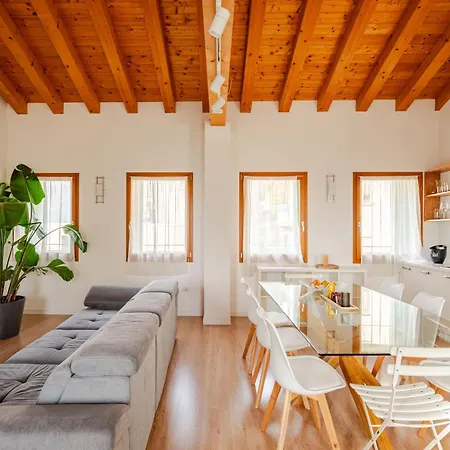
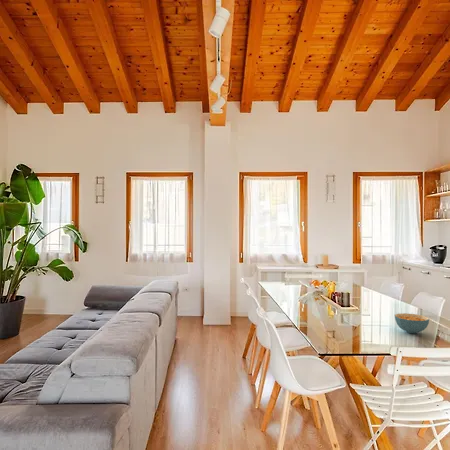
+ cereal bowl (411, 324)
